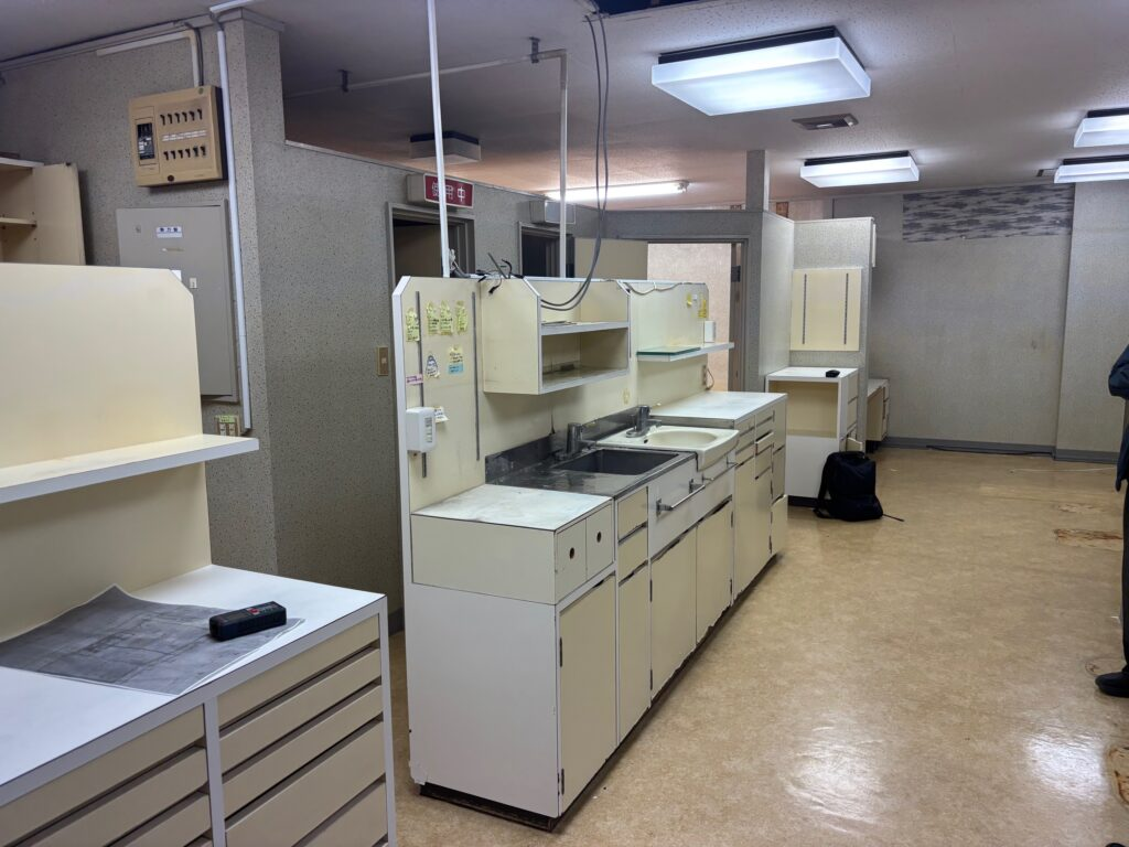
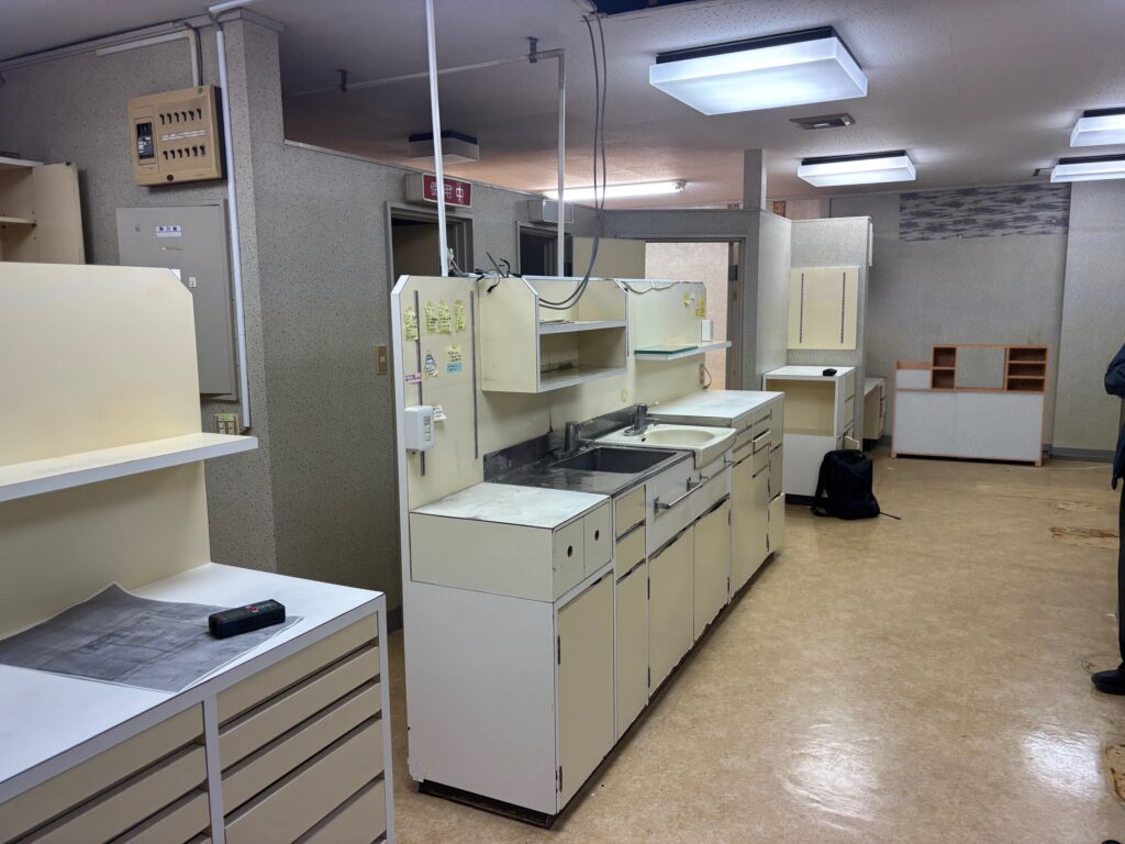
+ storage cabinet (966, 402)
